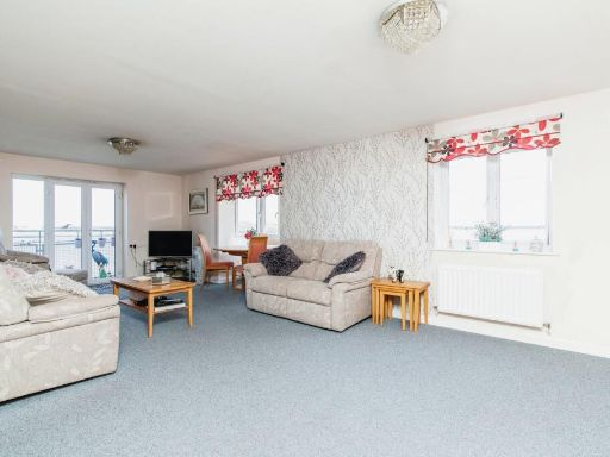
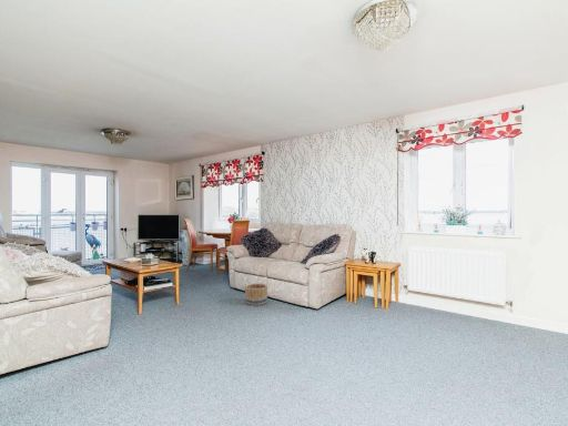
+ basket (256, 293)
